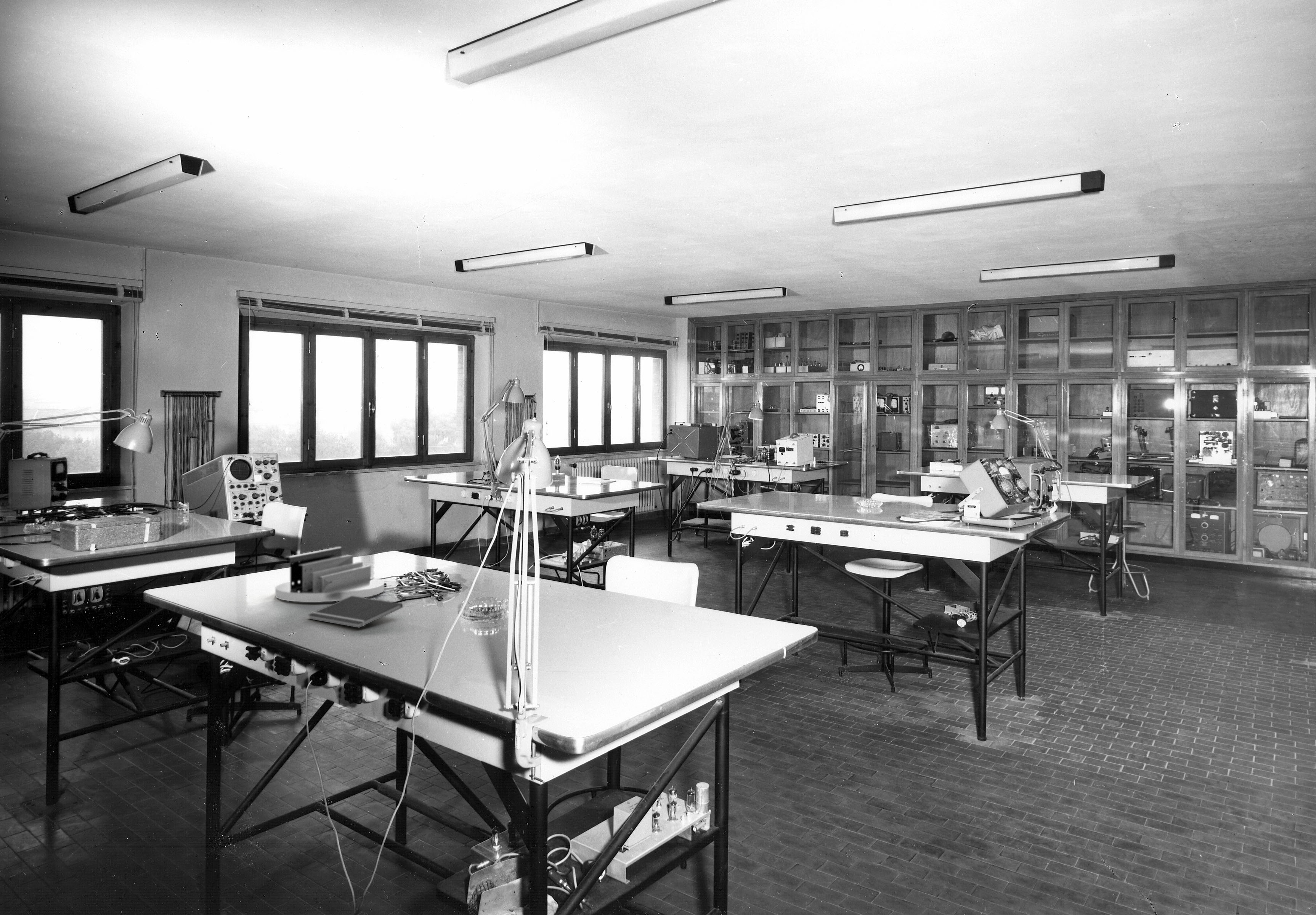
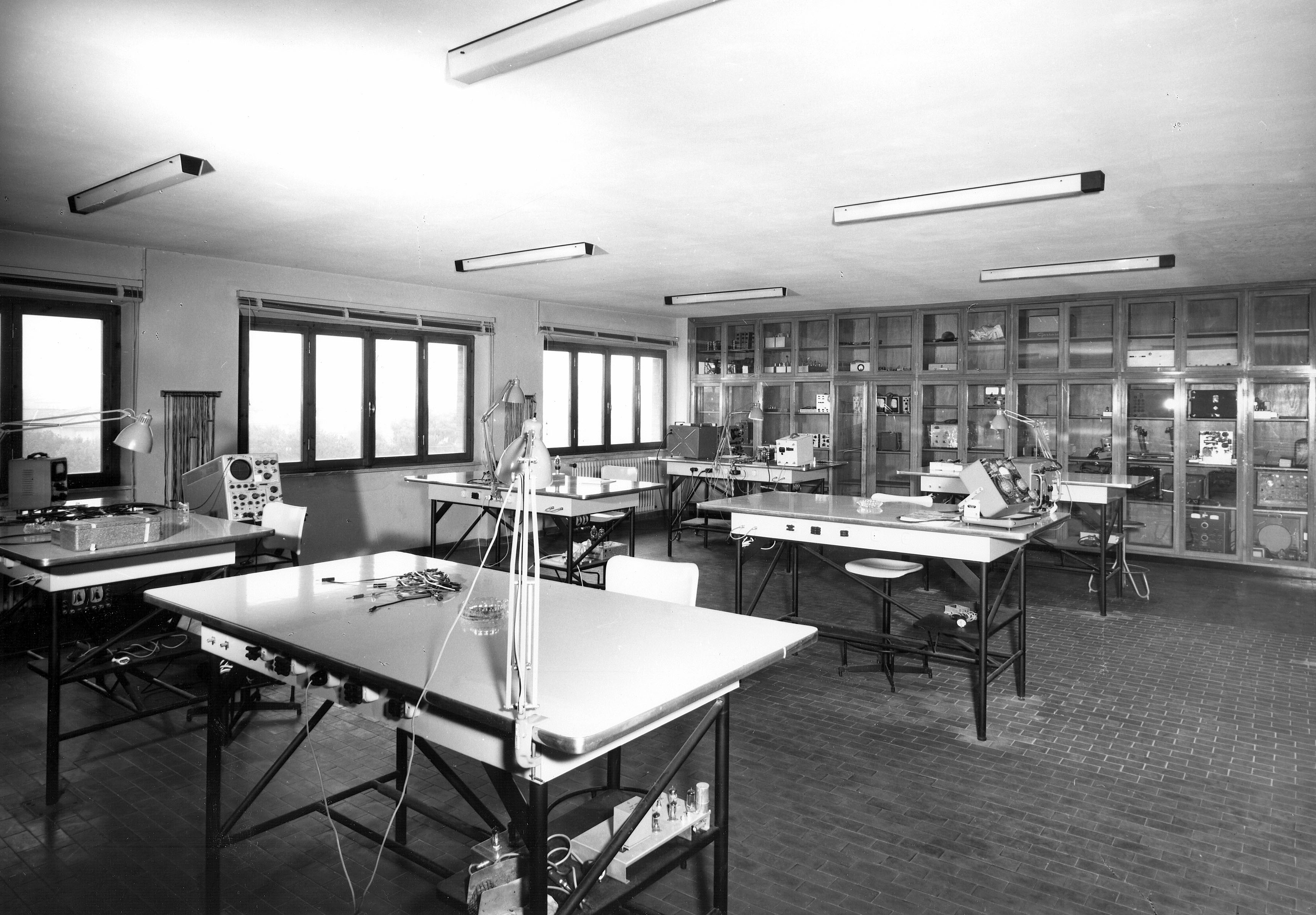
- notepad (355, 611)
- desk organizer (331, 572)
